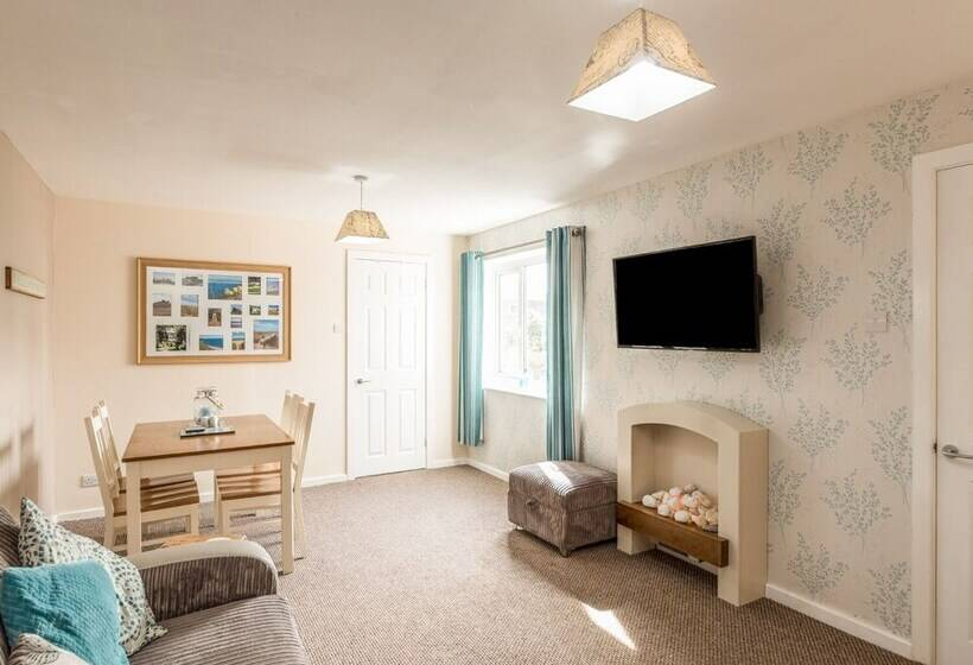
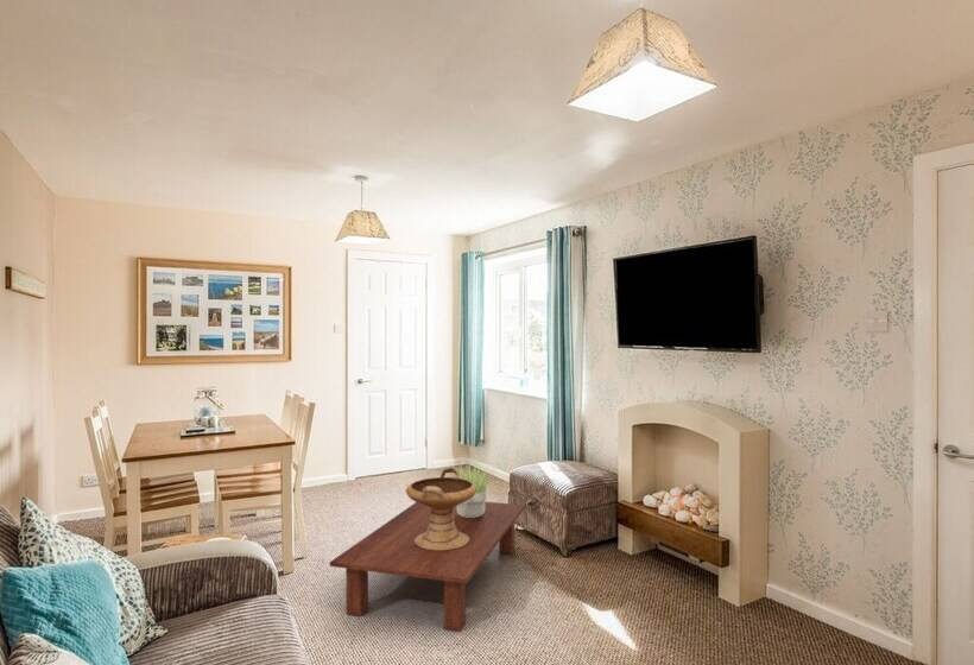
+ decorative bowl (442, 508)
+ potted plant (475, 493)
+ coffee table (441, 553)
